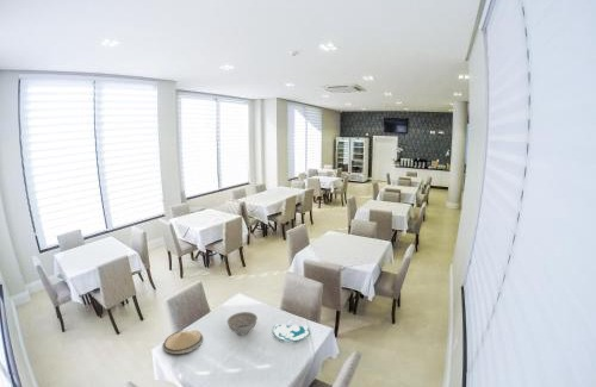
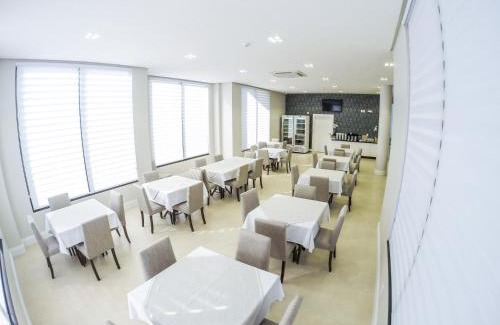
- plate (184, 336)
- decorative bowl (242, 325)
- plate (291, 327)
